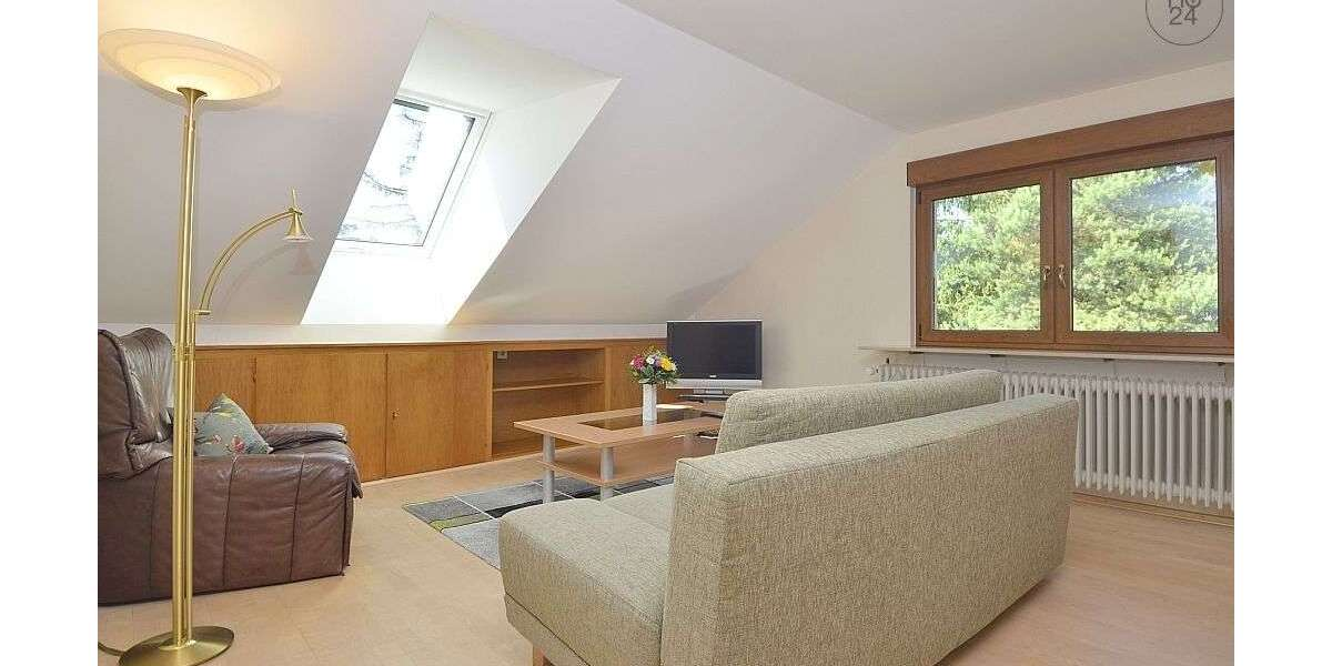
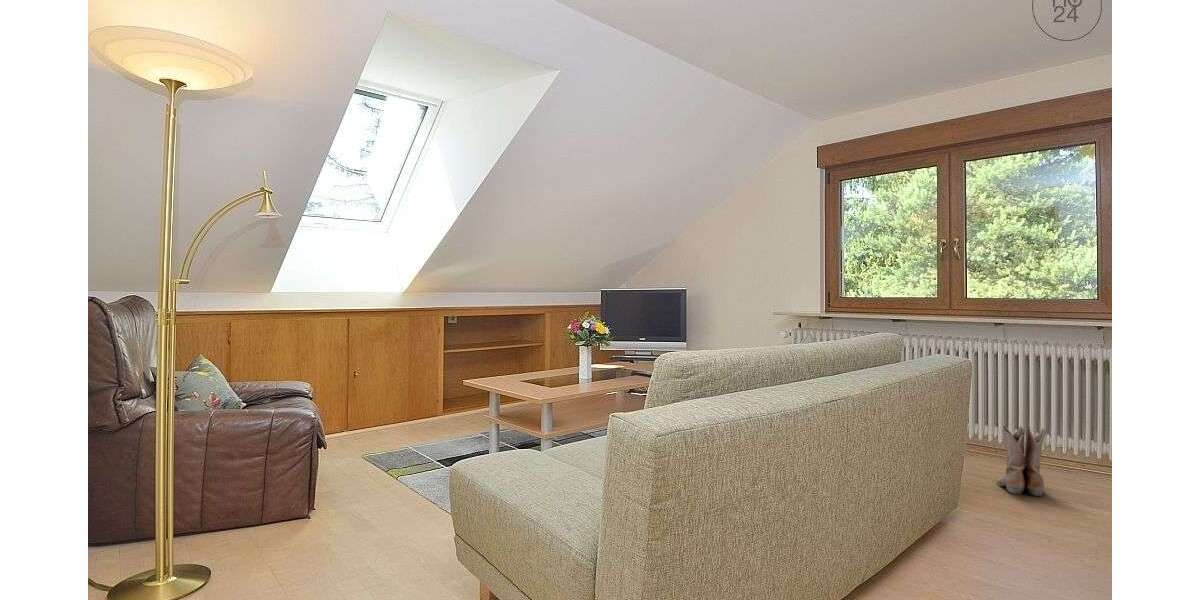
+ boots (1020, 456)
